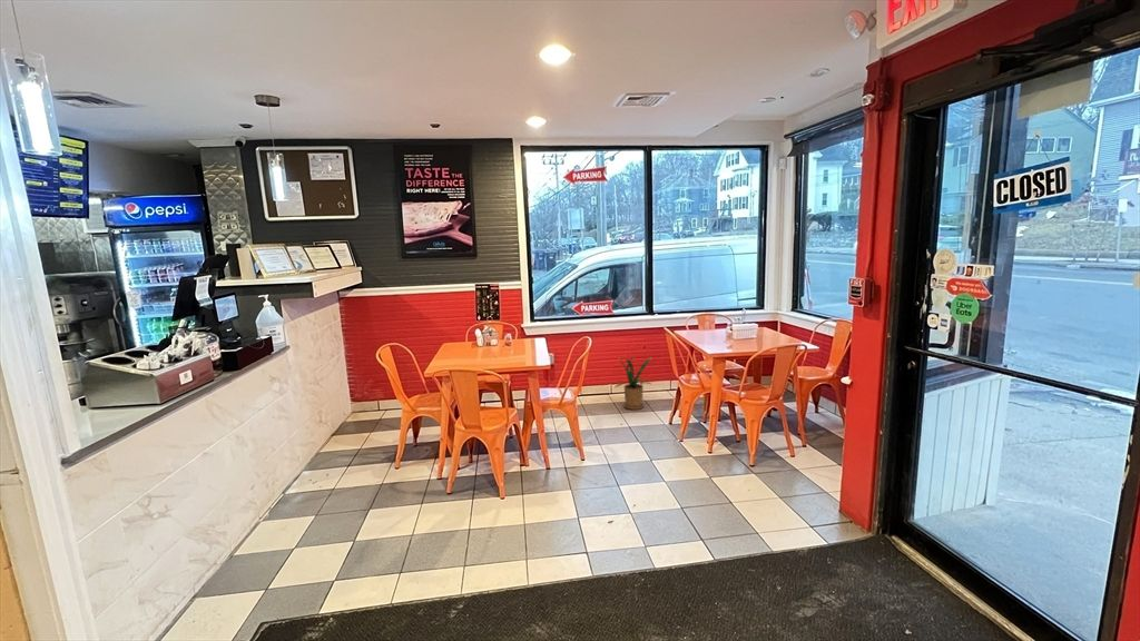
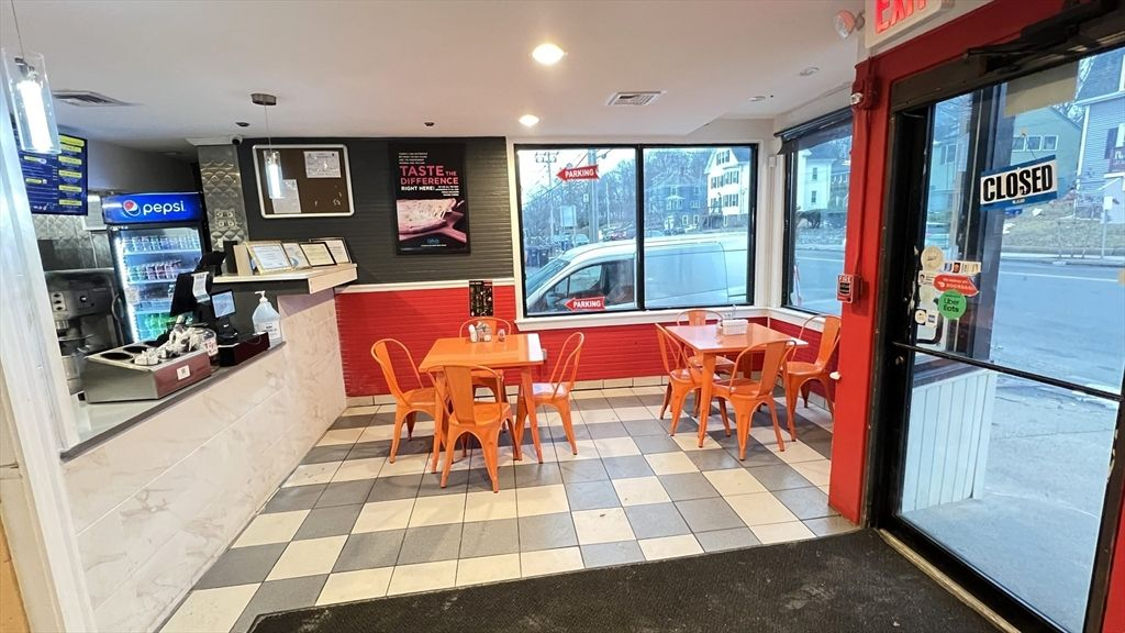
- house plant (636, 381)
